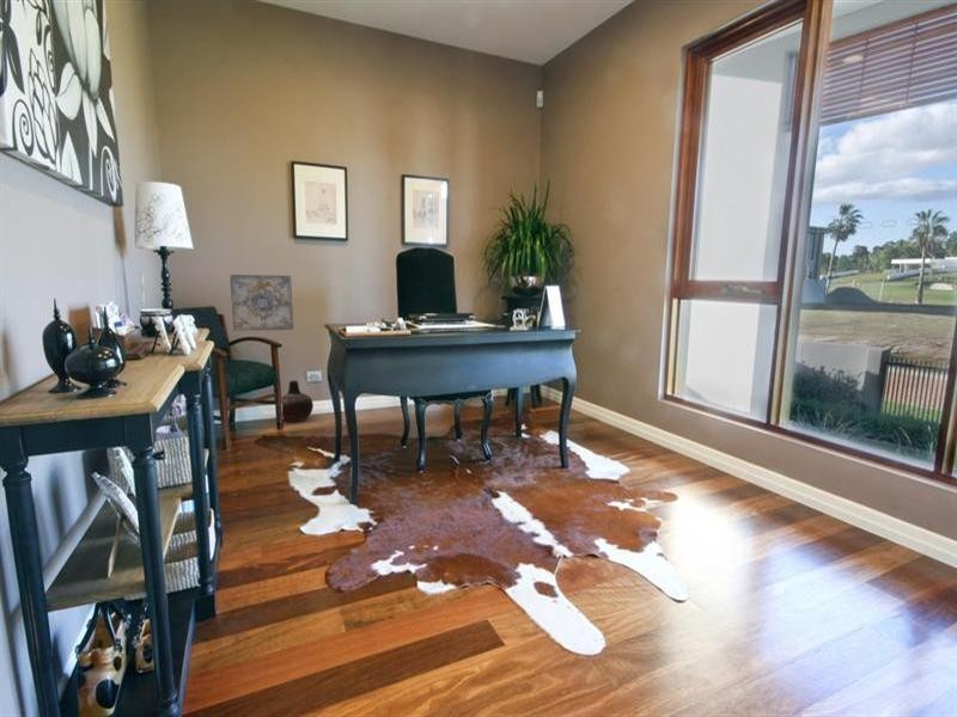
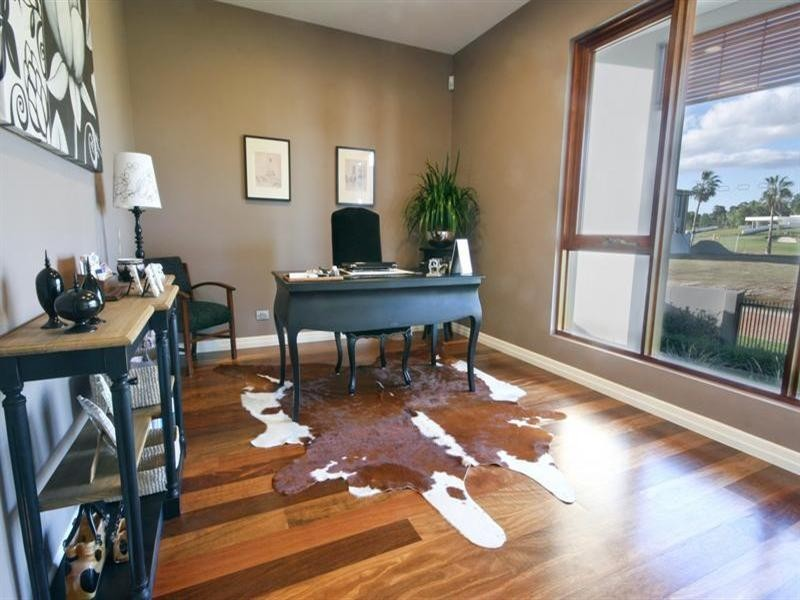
- vase (294, 400)
- wall art (262, 302)
